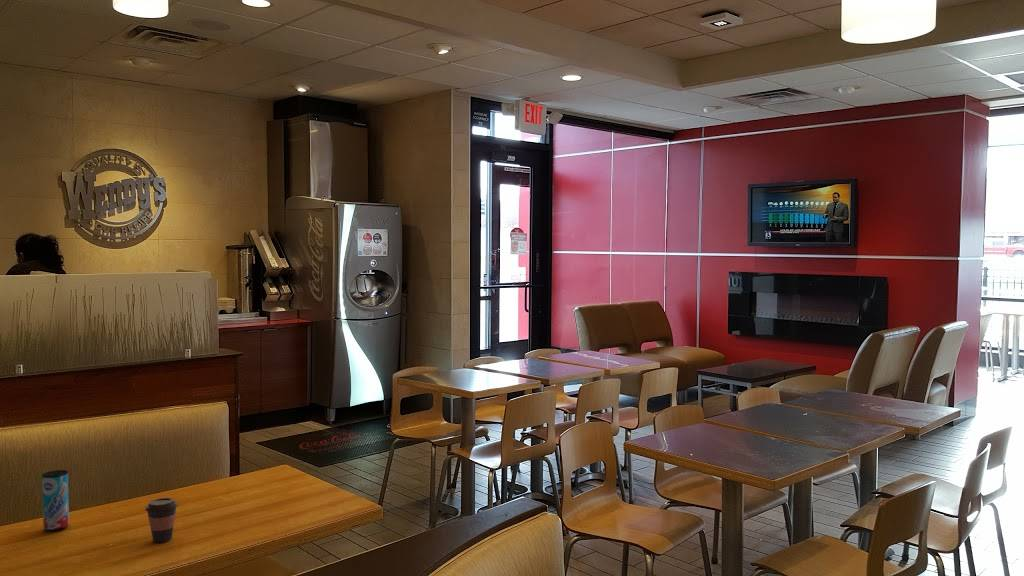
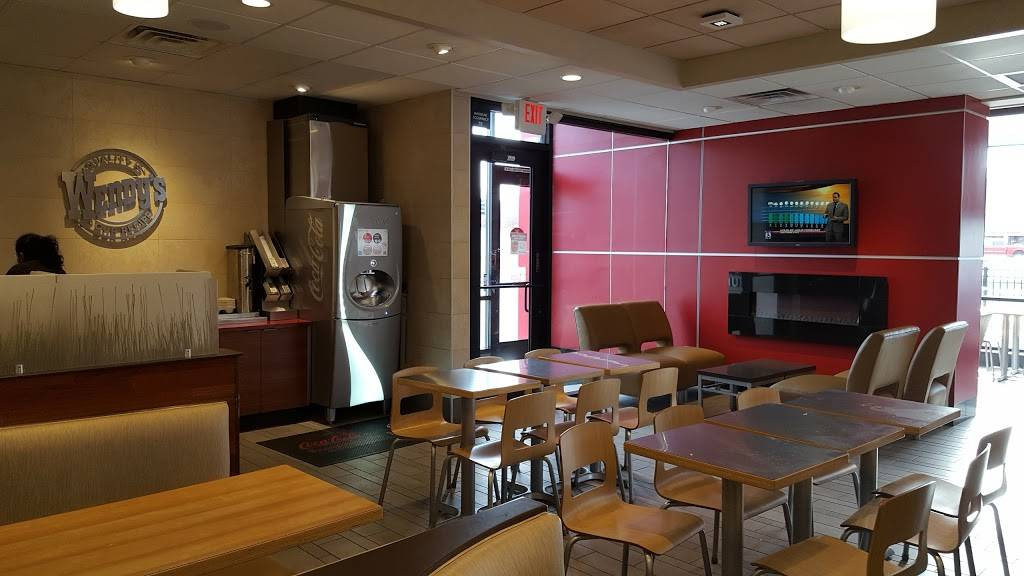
- coffee cup (162, 520)
- beverage can (55, 500)
